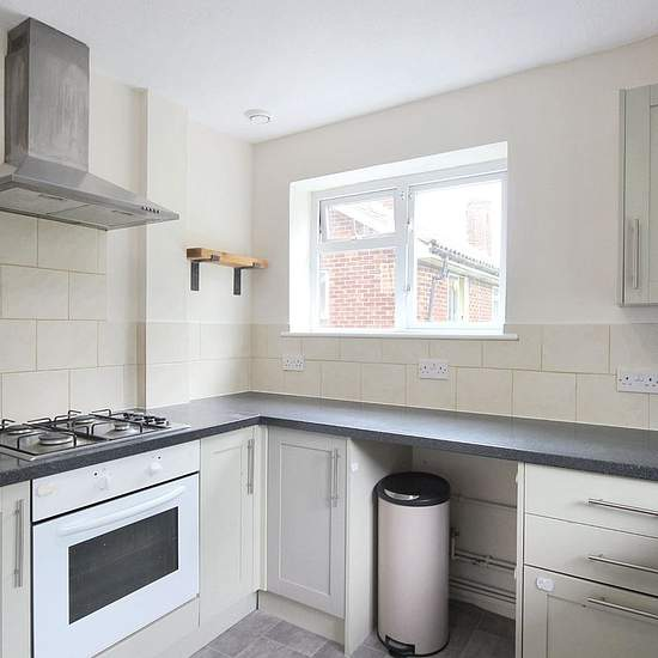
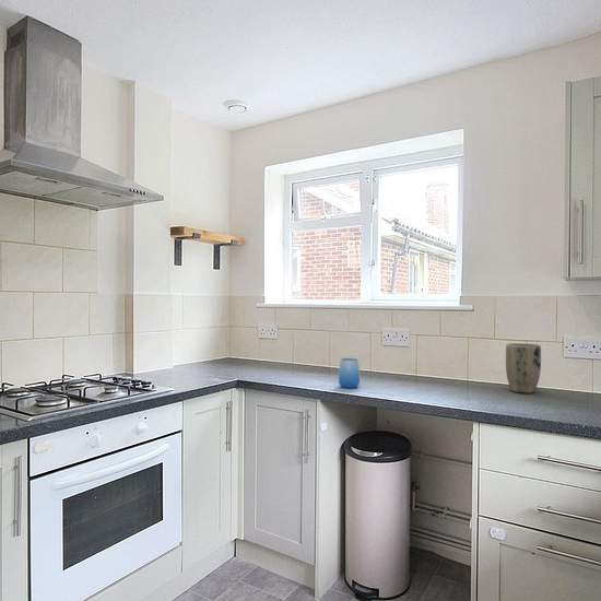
+ cup (349, 373)
+ plant pot (522, 367)
